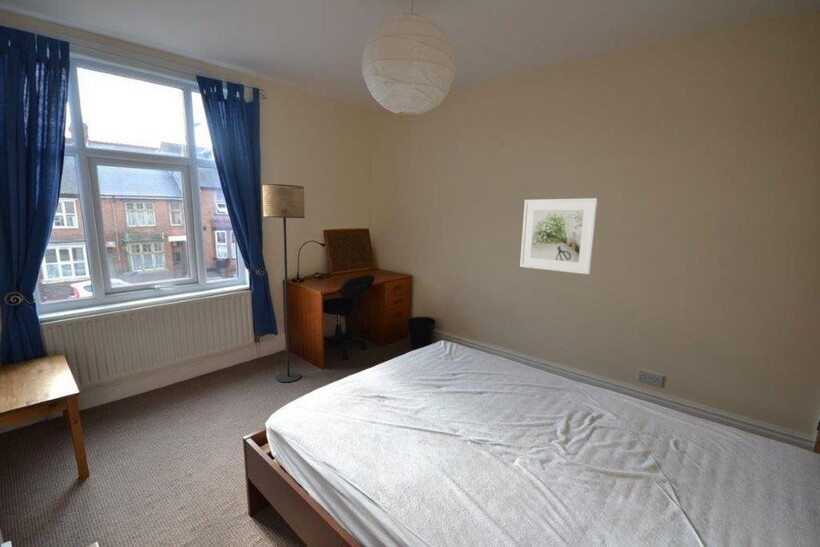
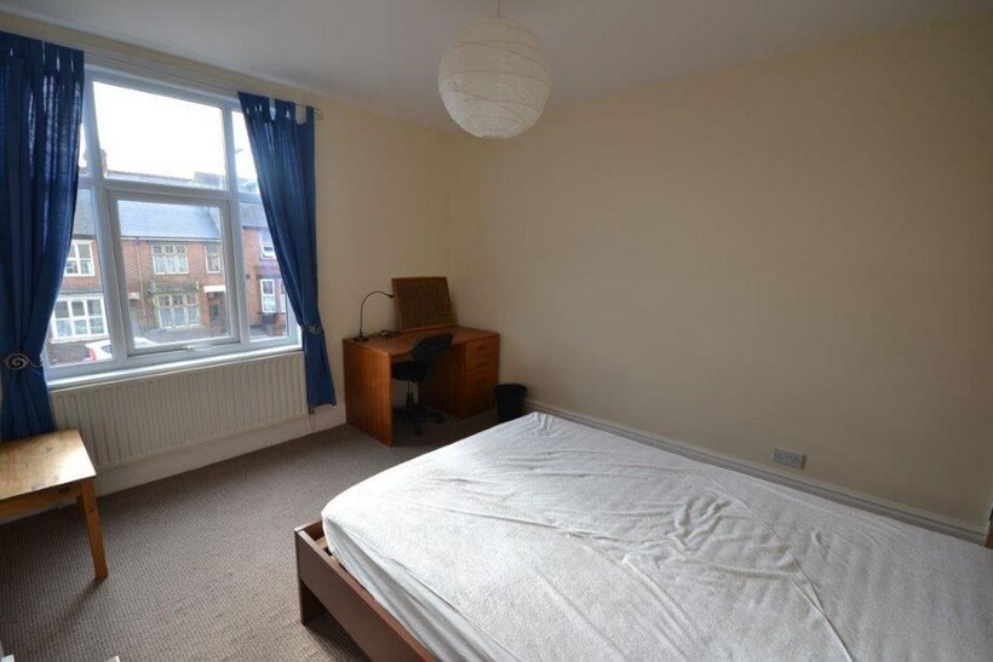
- floor lamp (286, 285)
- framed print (555, 235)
